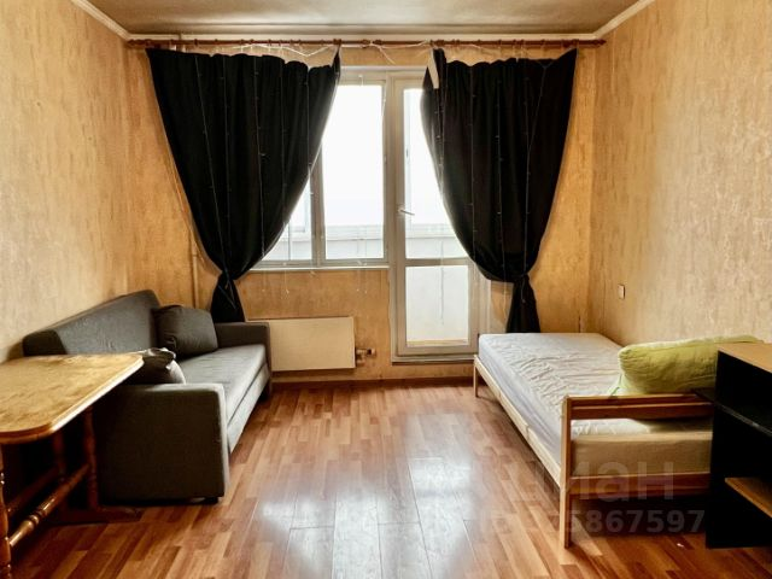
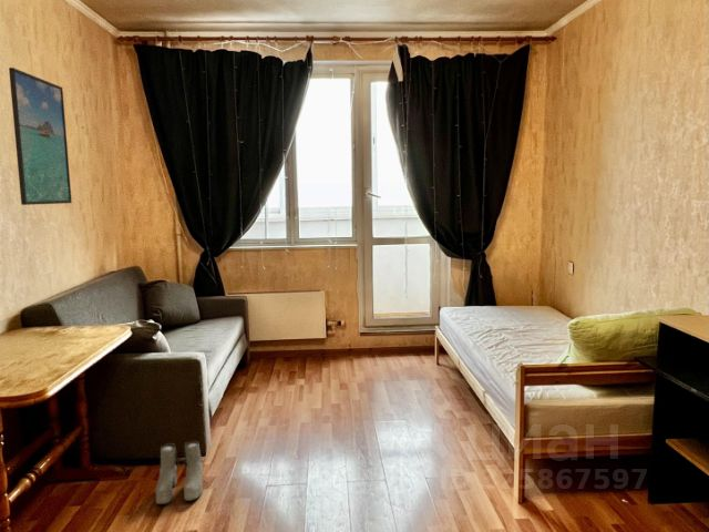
+ boots (175, 470)
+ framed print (43, 142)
